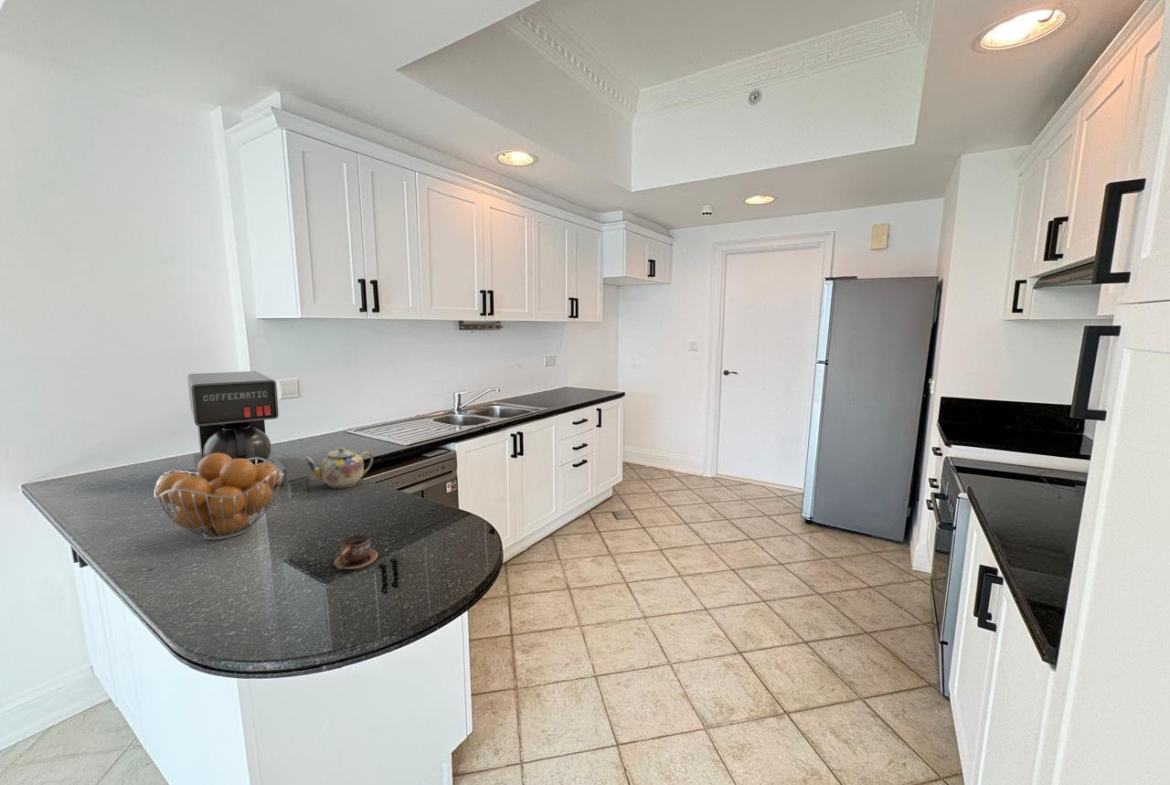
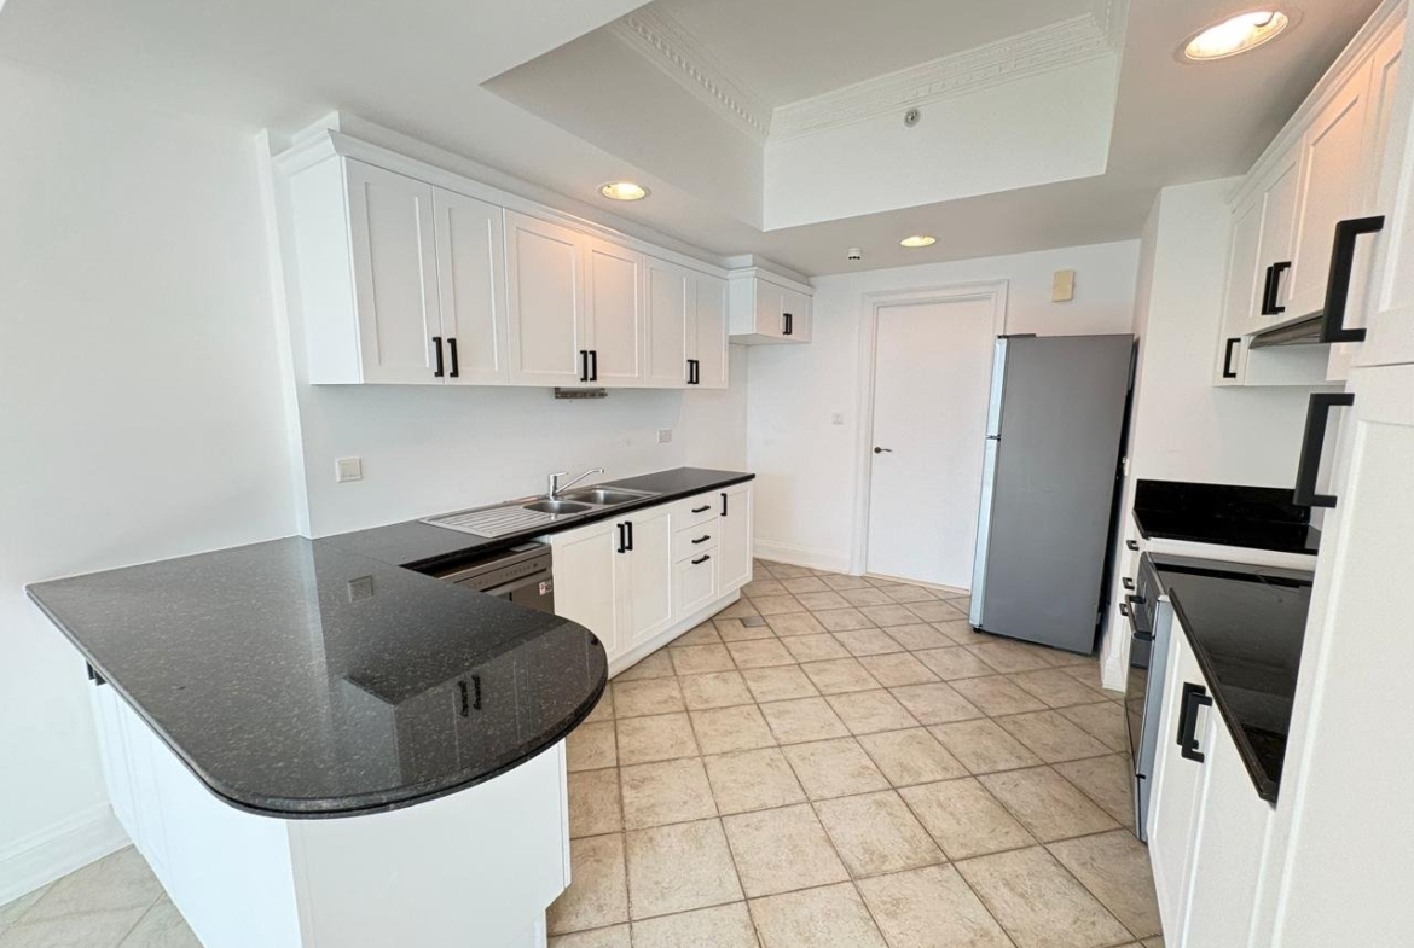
- teapot (340, 466)
- coffee maker (233, 427)
- cup (354, 551)
- fruit basket (223, 494)
